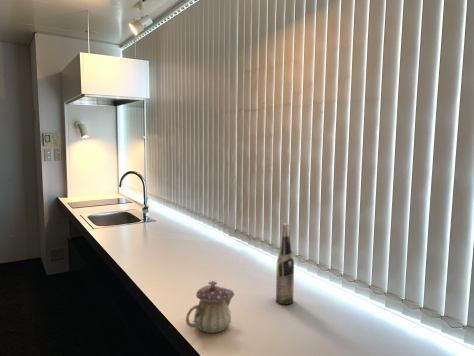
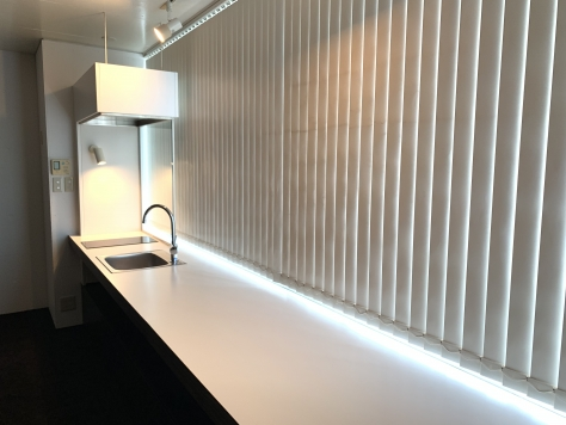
- wine bottle (285, 262)
- teapot (210, 304)
